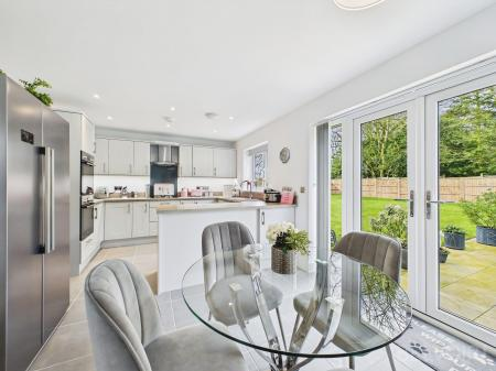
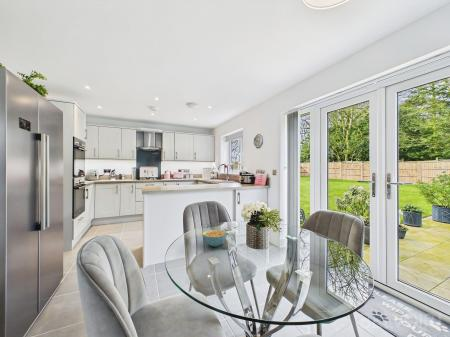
+ cereal bowl (214, 239)
